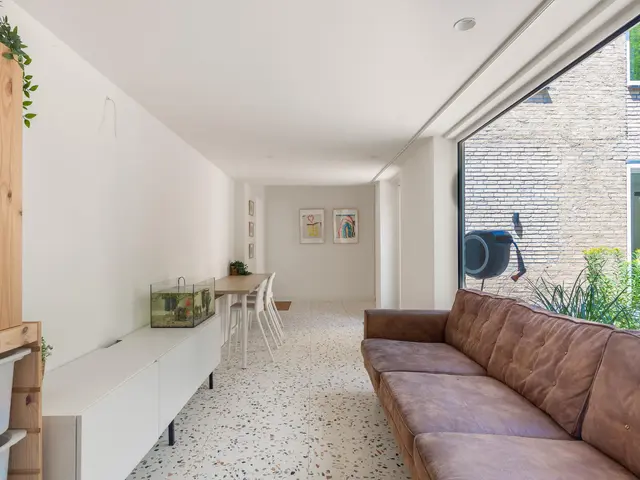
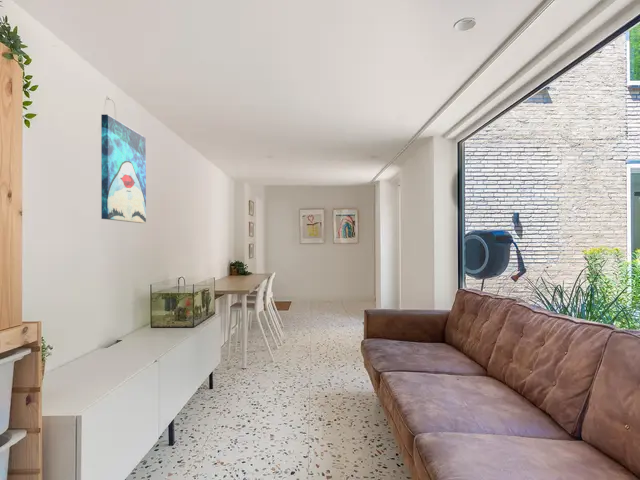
+ wall art (125, 174)
